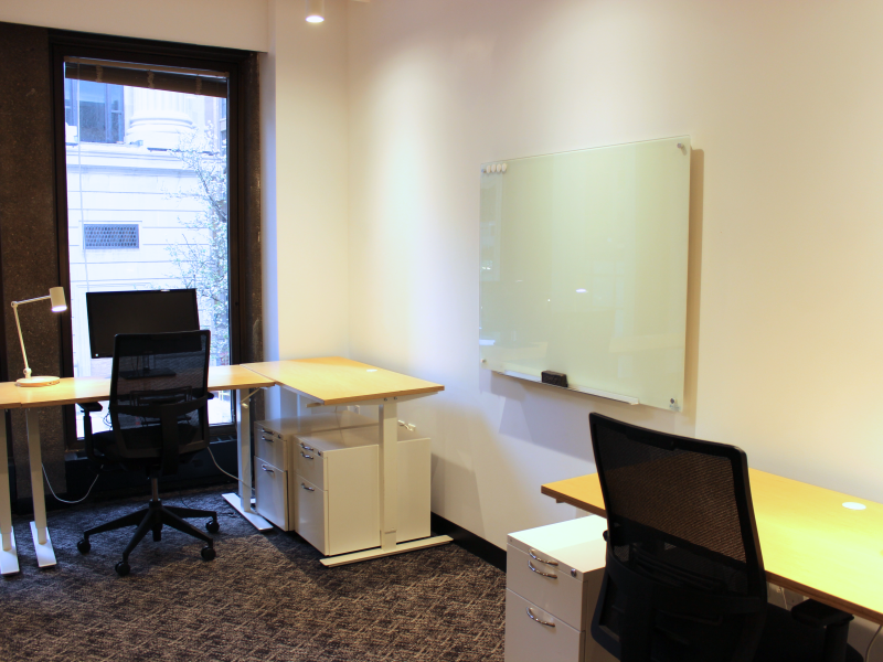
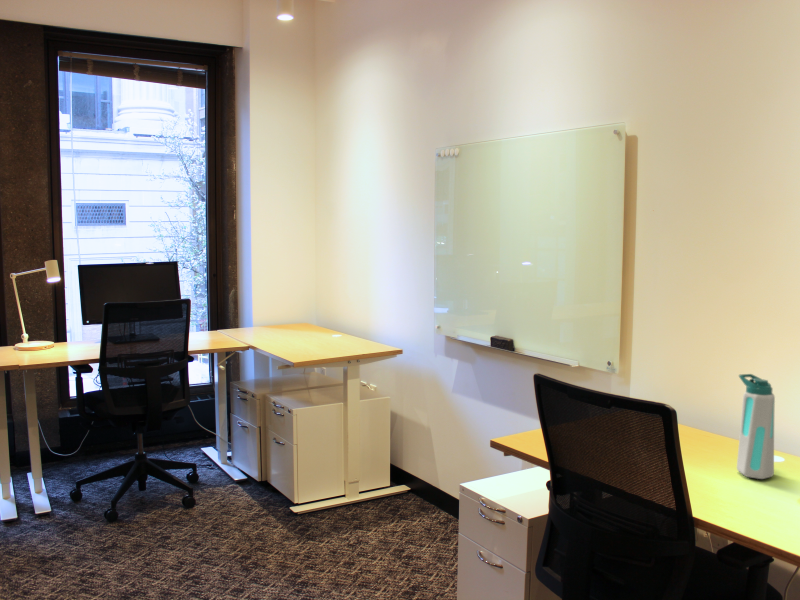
+ water bottle (754, 425)
